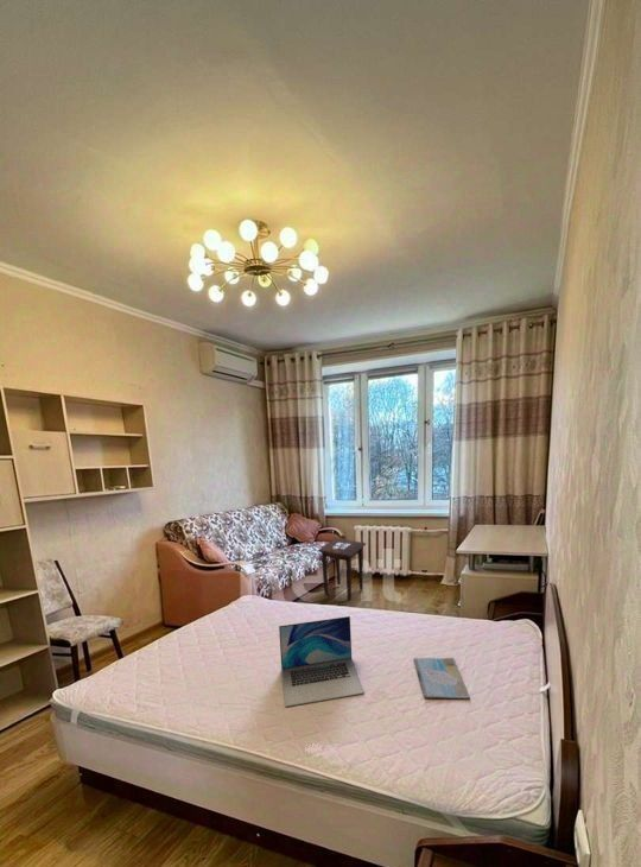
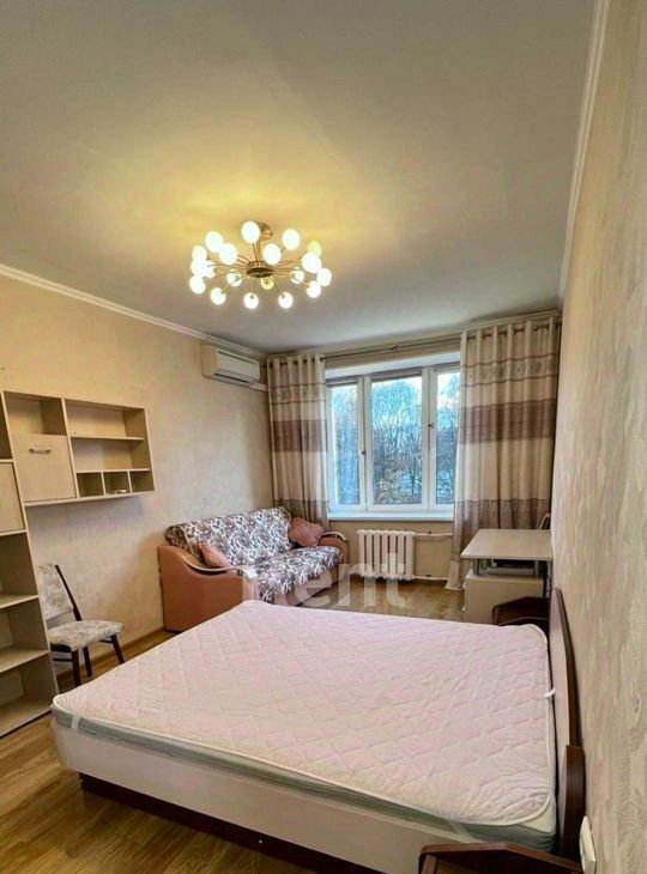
- book (439, 676)
- side table (338, 568)
- laptop (319, 658)
